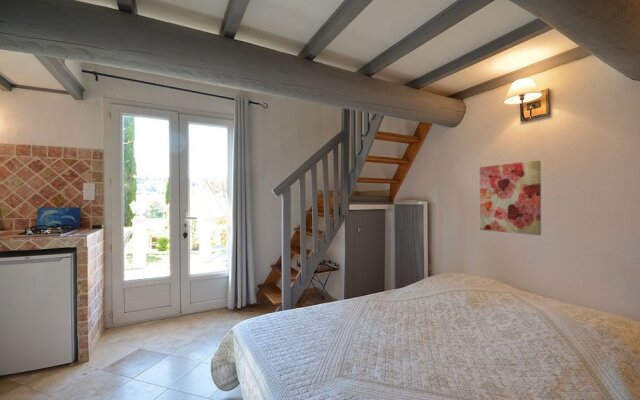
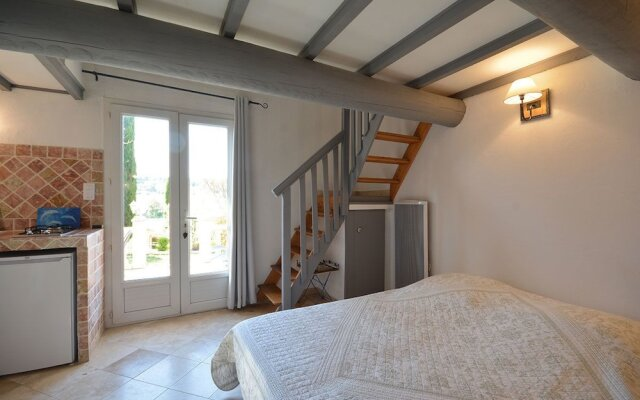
- wall art (507, 198)
